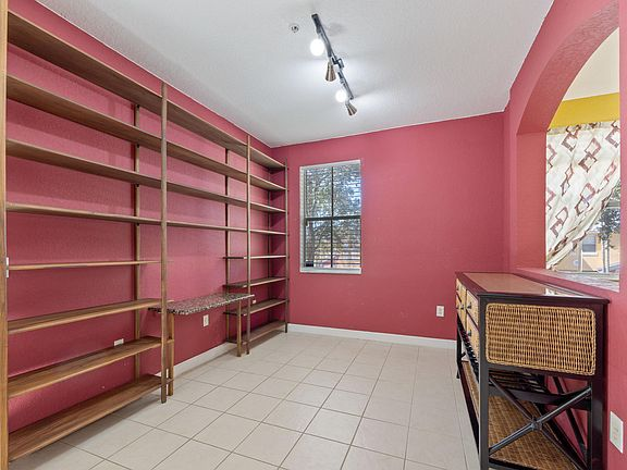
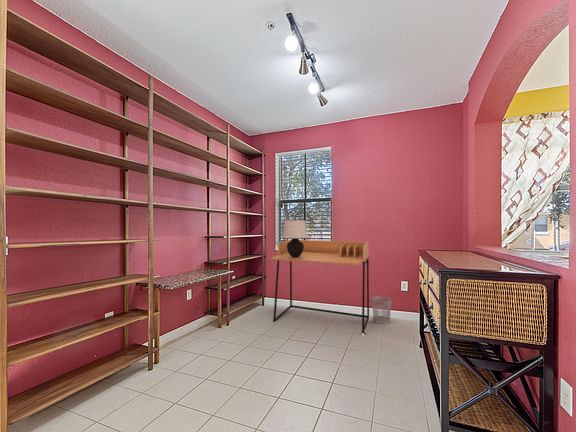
+ wastebasket (381, 310)
+ table lamp (295, 238)
+ desk (326, 263)
